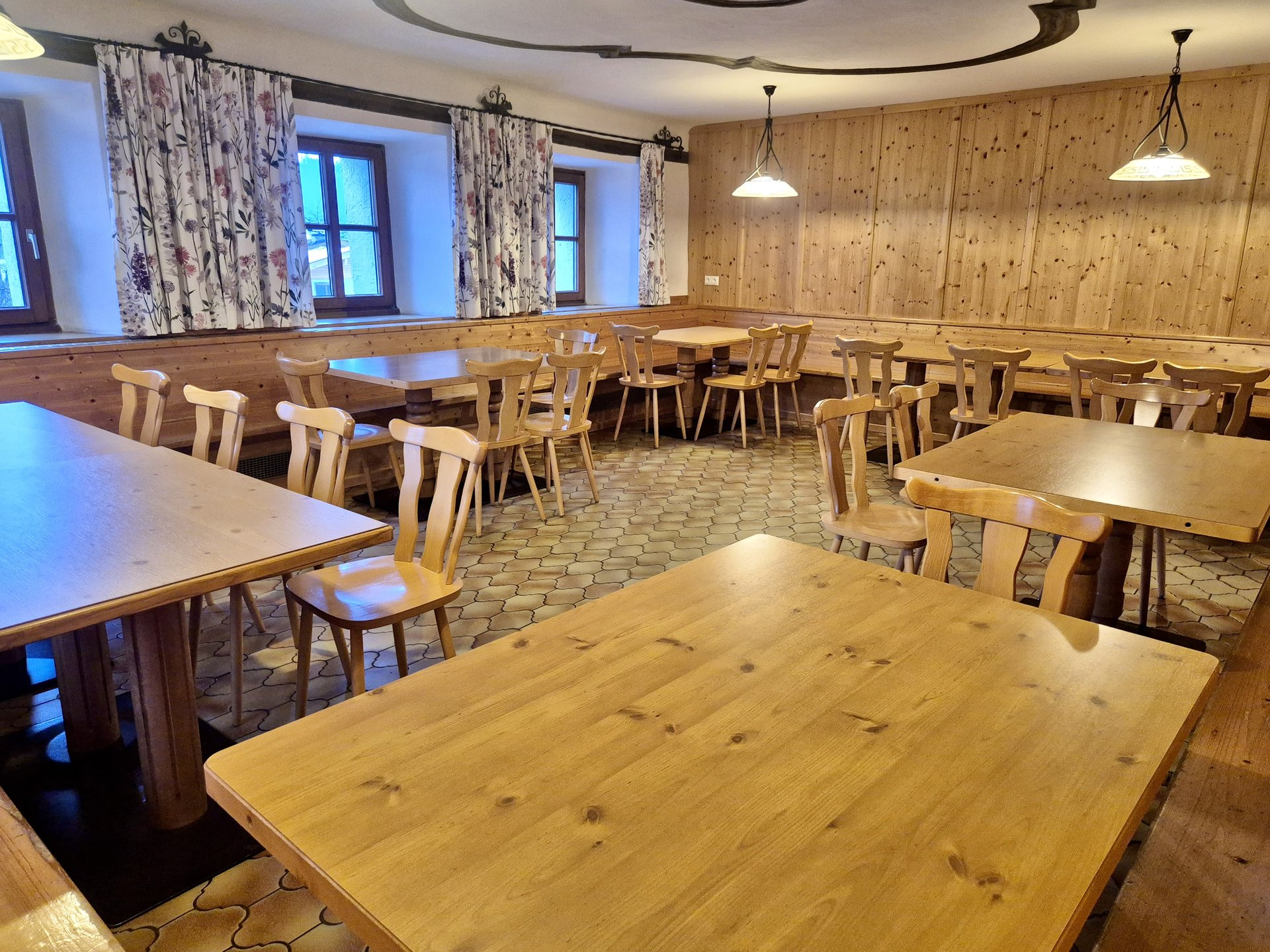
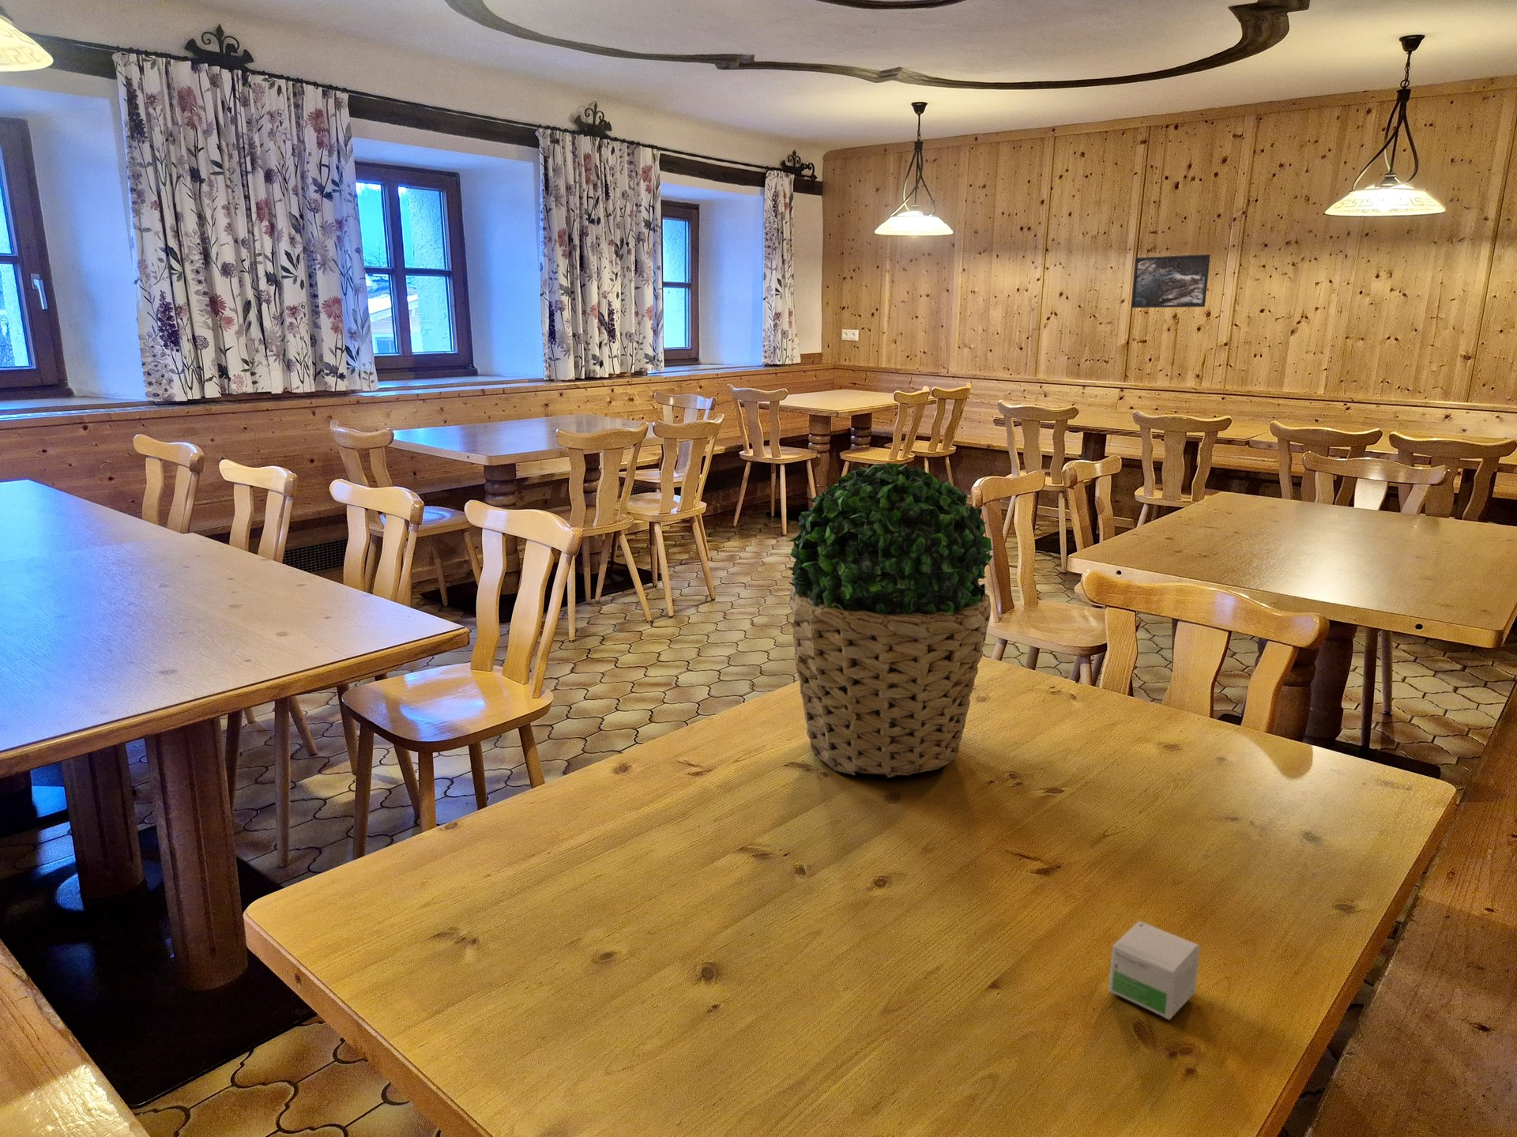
+ potted plant (886, 611)
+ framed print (1169, 282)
+ small box (1154, 967)
